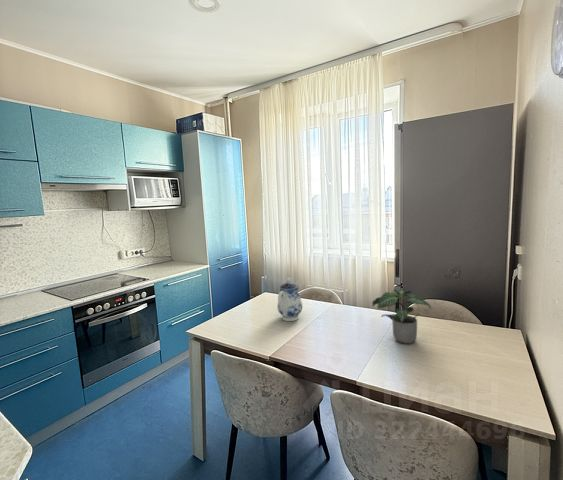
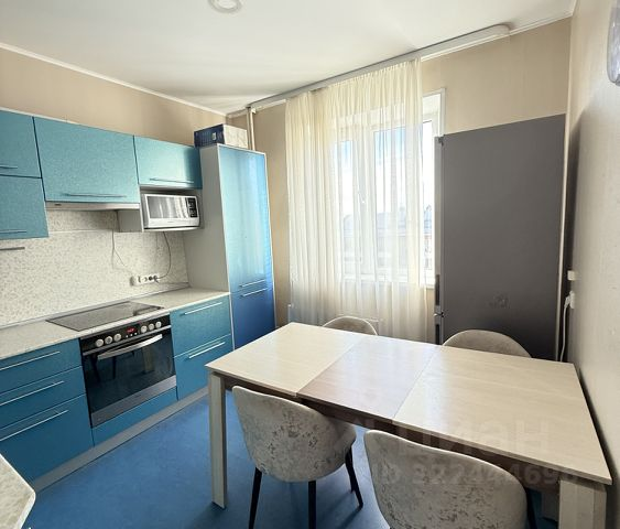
- teapot (289, 298)
- potted plant (400, 314)
